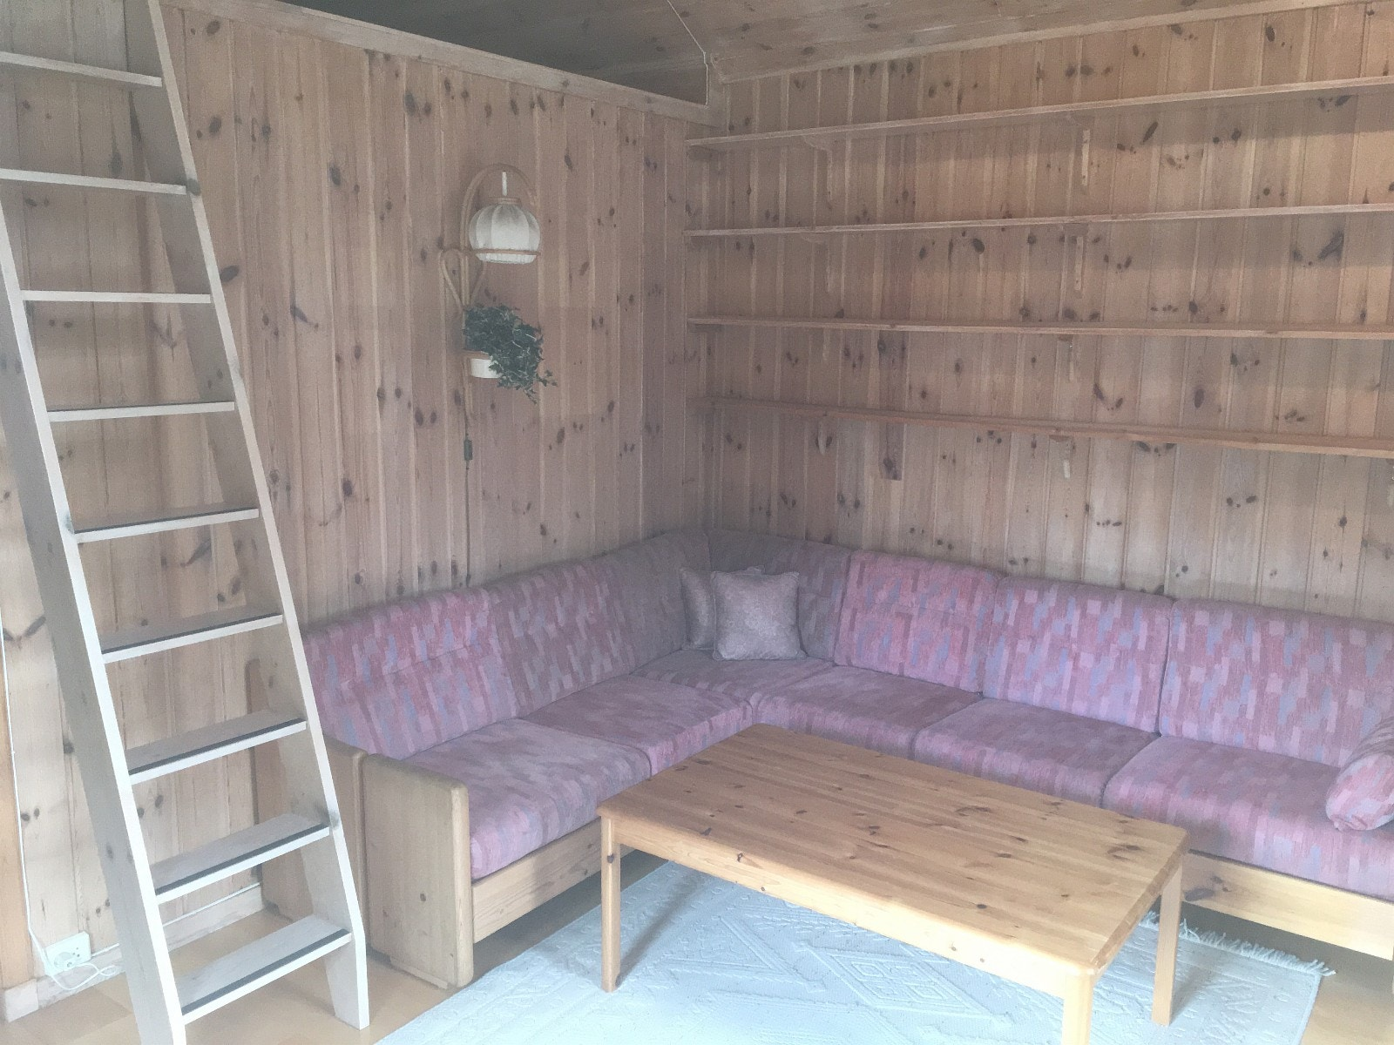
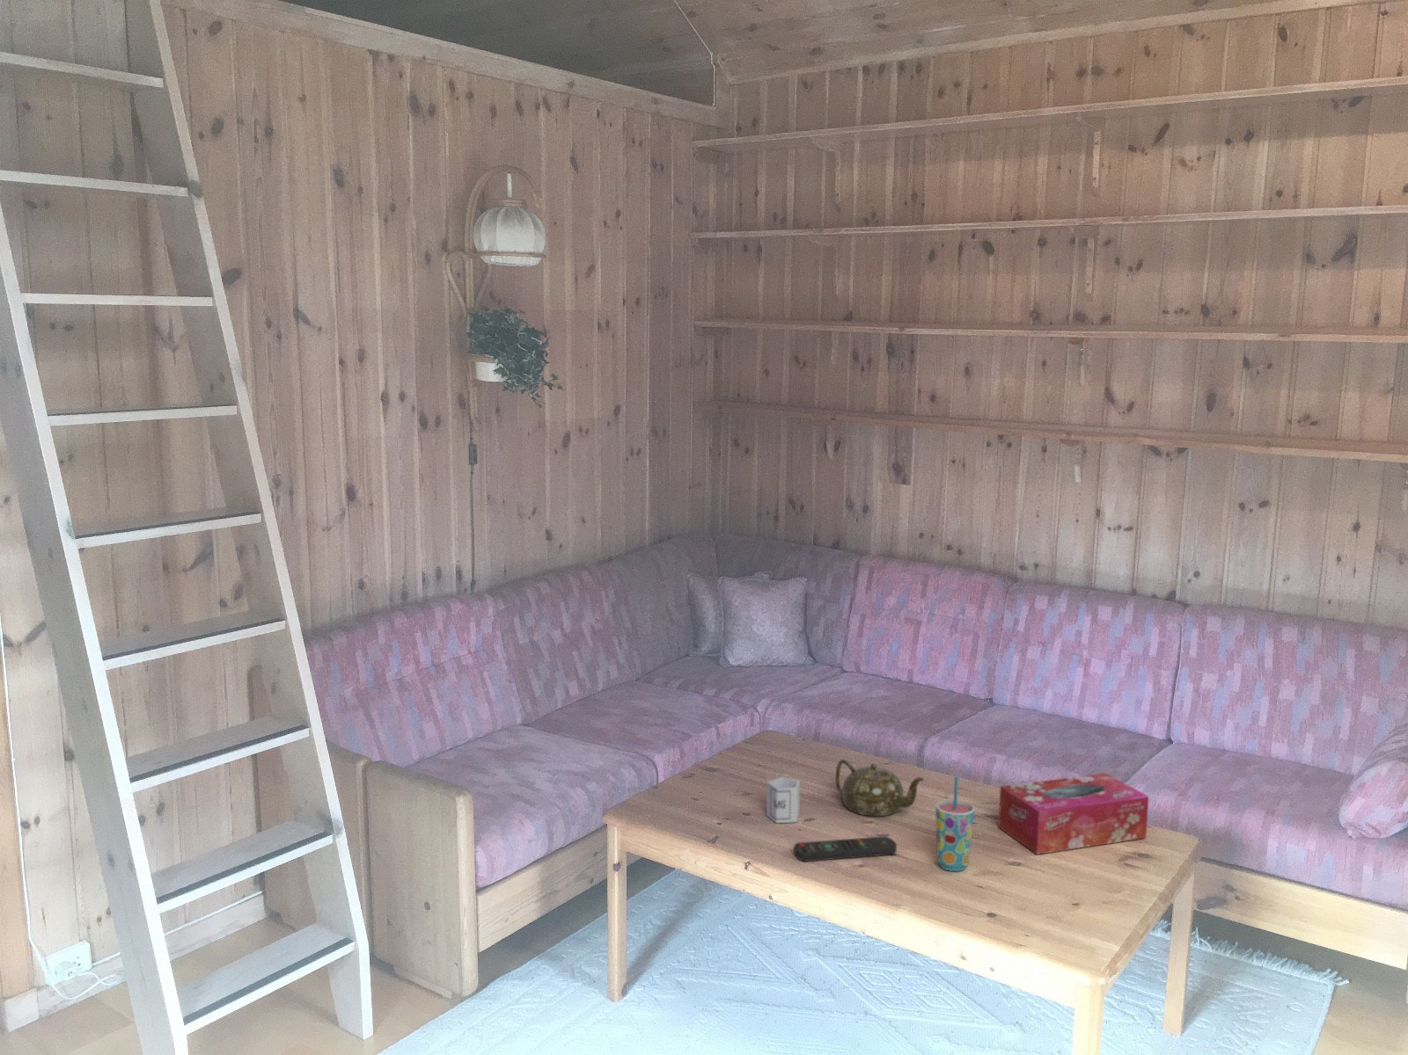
+ cup (953, 821)
+ tissue box (1072, 811)
+ remote control (845, 848)
+ teapot (877, 786)
+ cup (785, 798)
